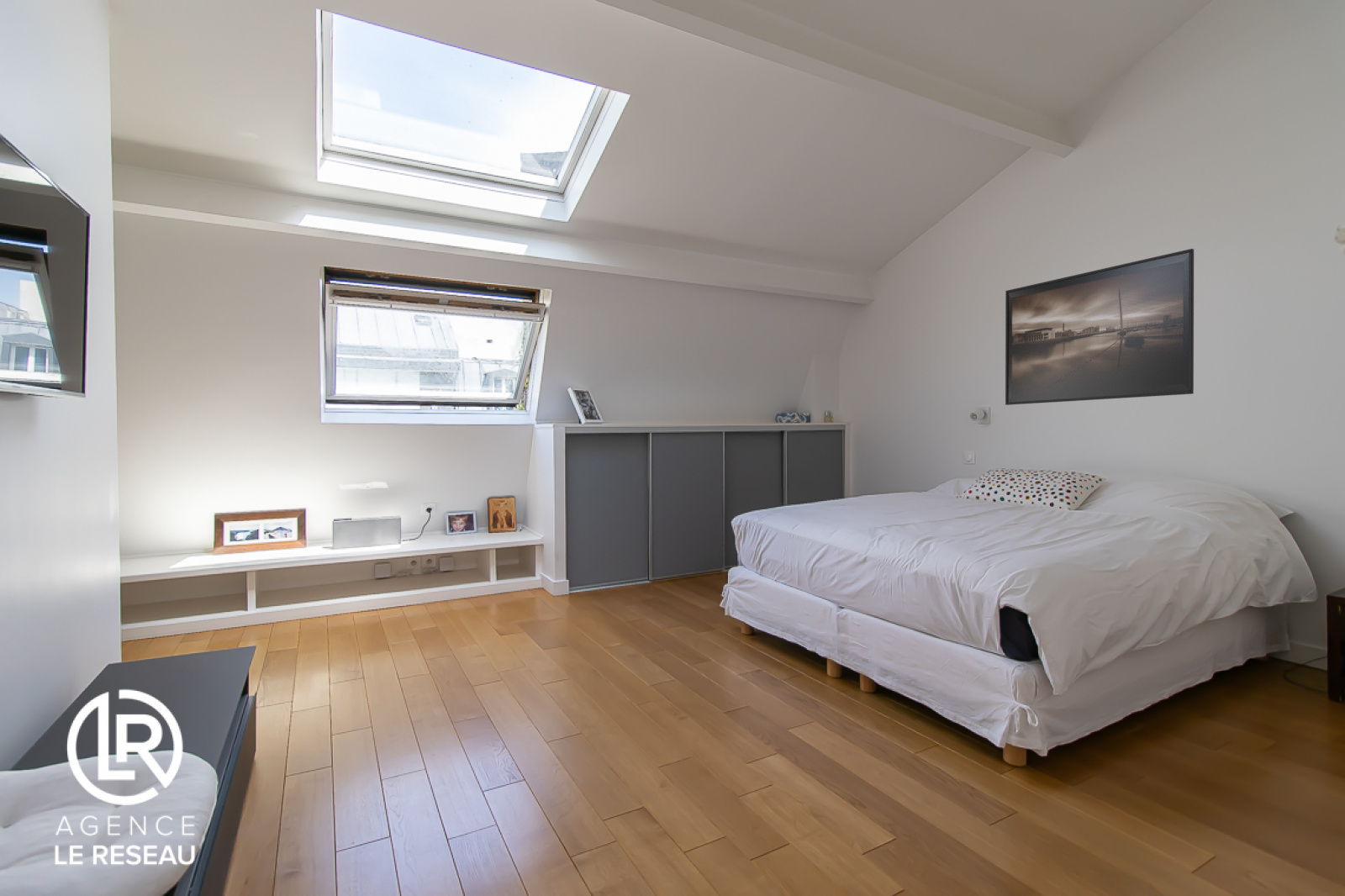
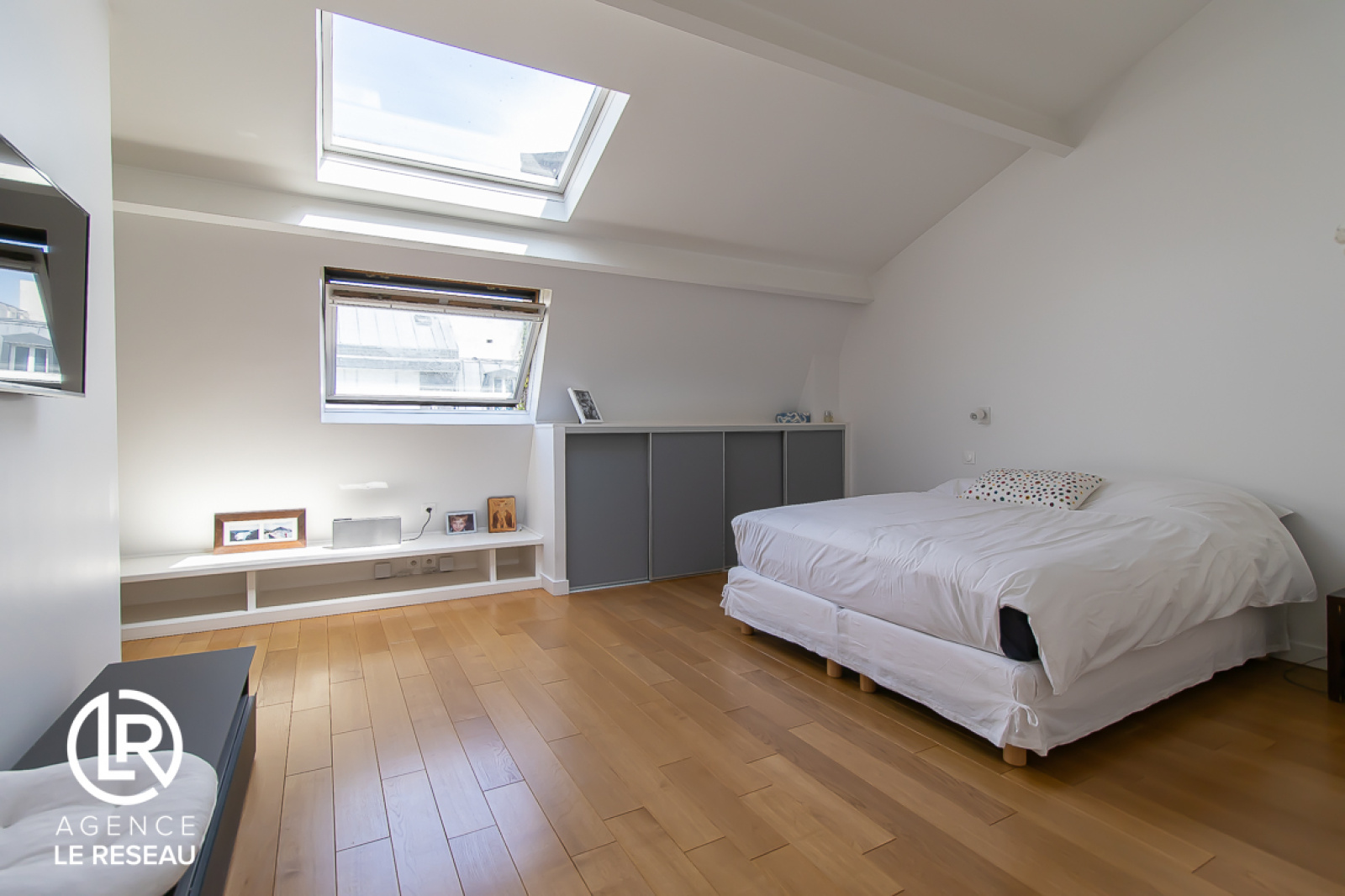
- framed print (1088, 335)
